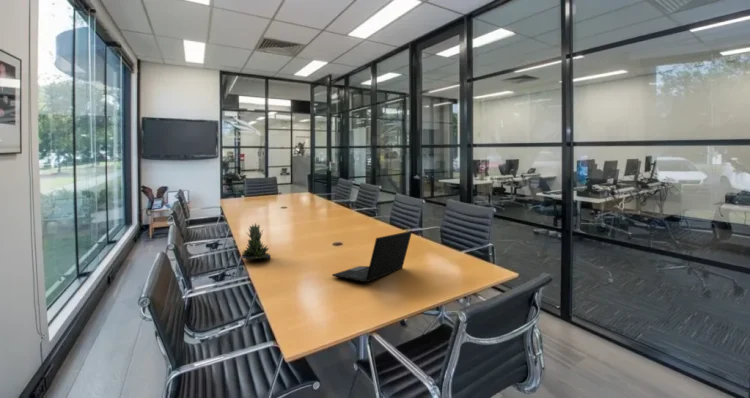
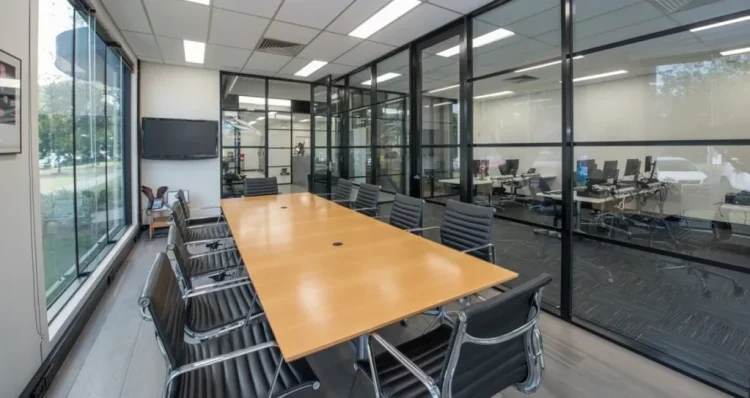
- succulent plant (256, 241)
- laptop (373, 253)
